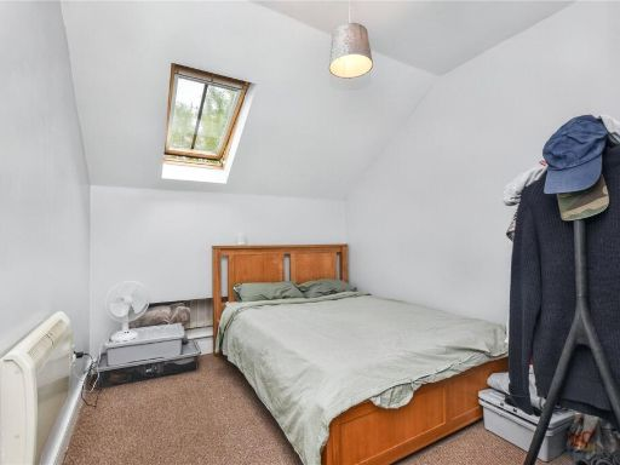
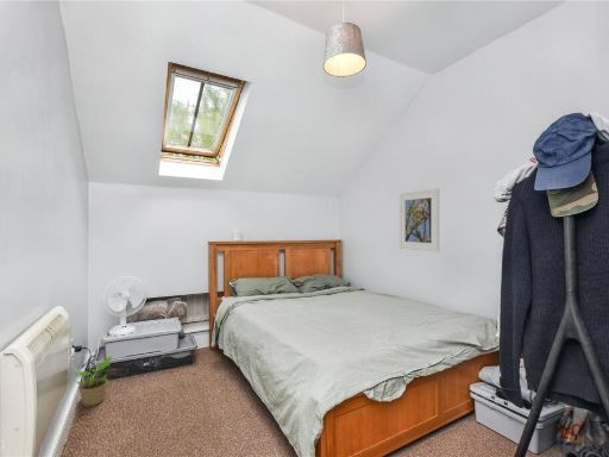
+ potted plant (92, 381)
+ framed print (417, 220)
